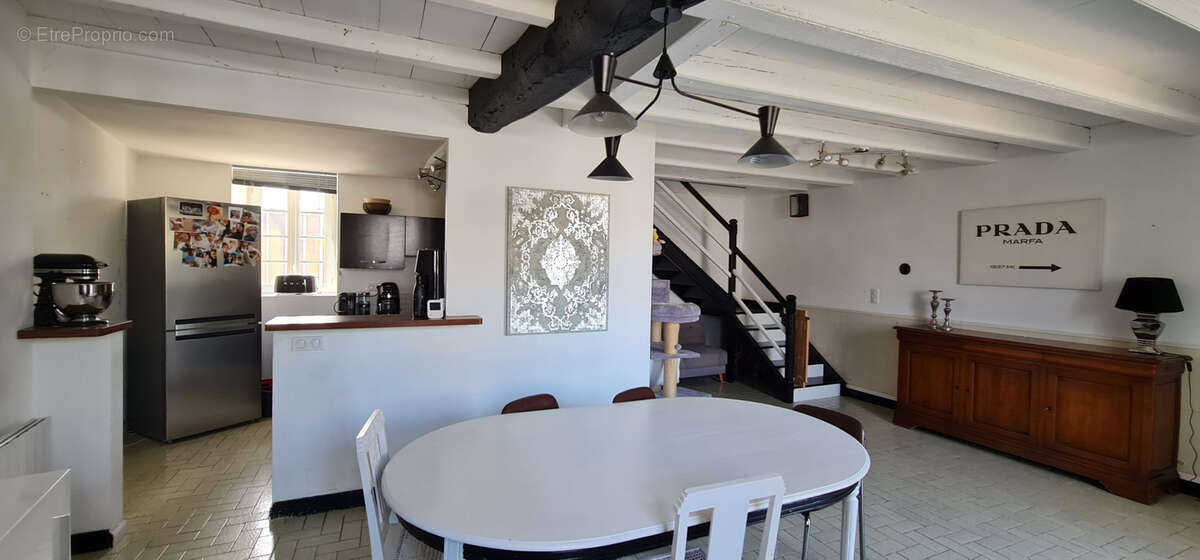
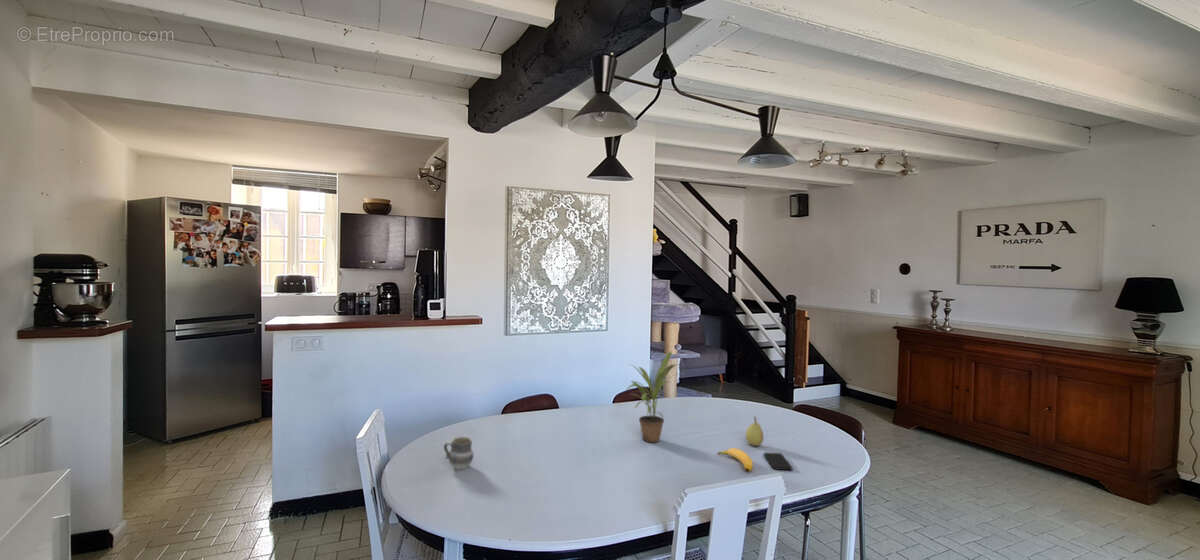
+ fruit (754, 430)
+ cup (458, 453)
+ banana (737, 457)
+ potted plant (656, 398)
+ smartphone (777, 460)
